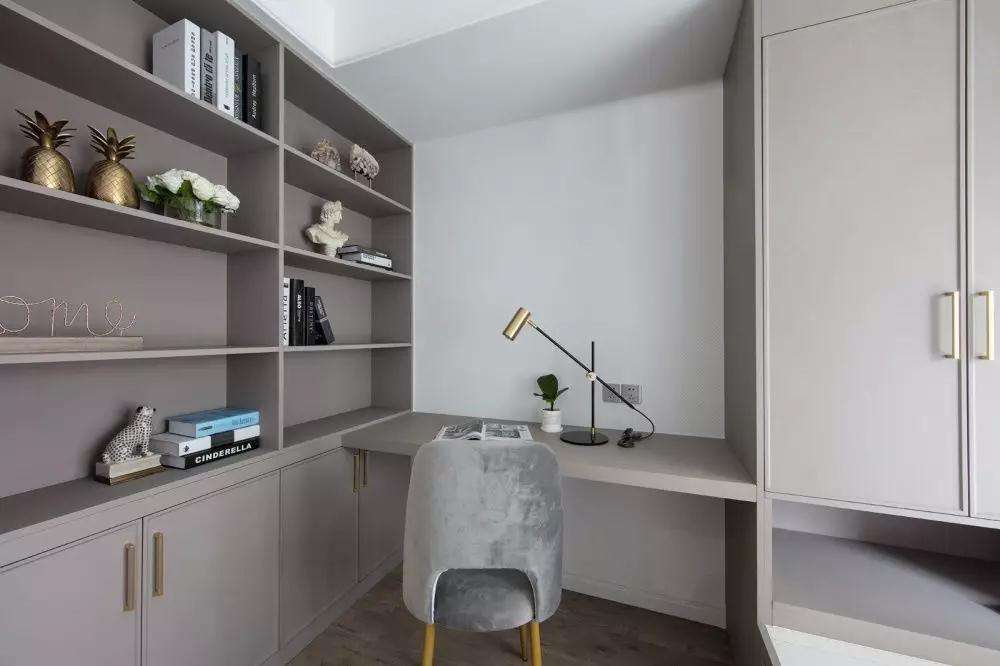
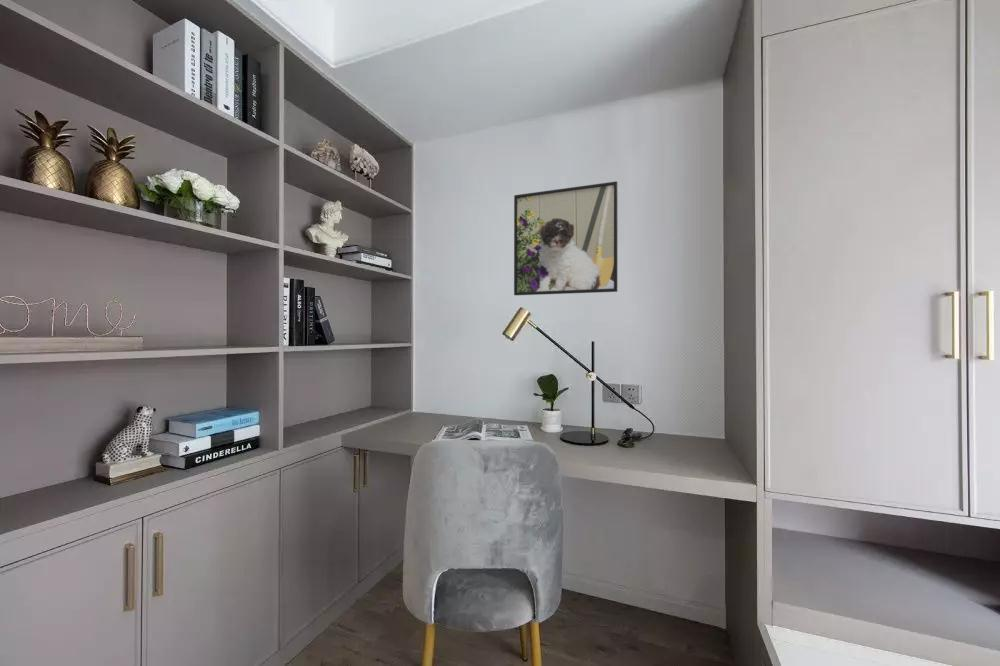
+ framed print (563, 241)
